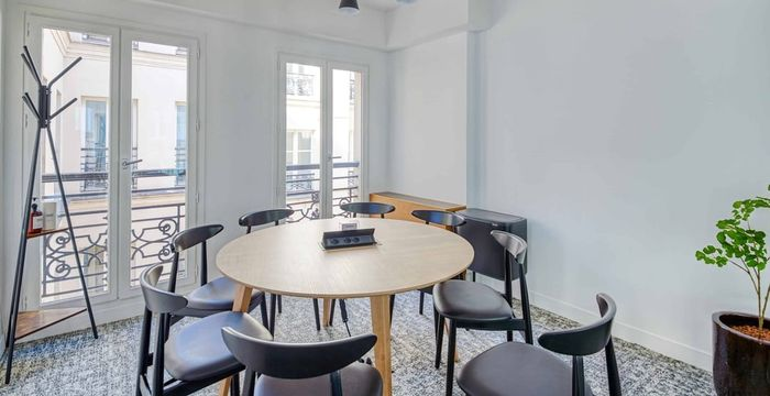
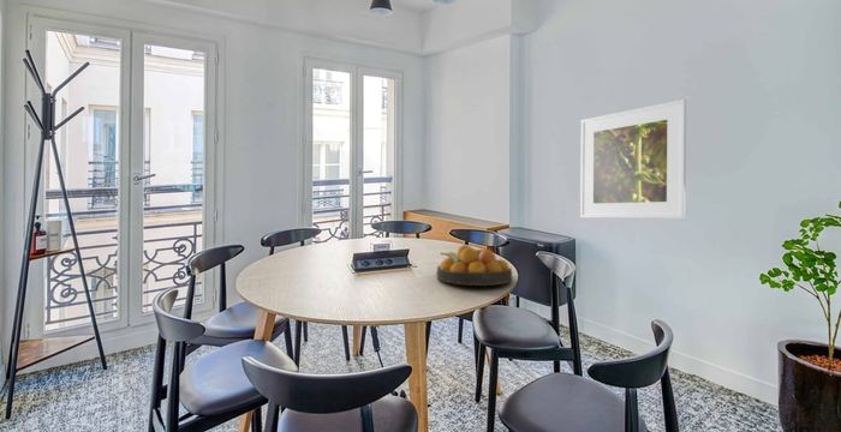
+ fruit bowl (473, 263)
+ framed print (627, 164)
